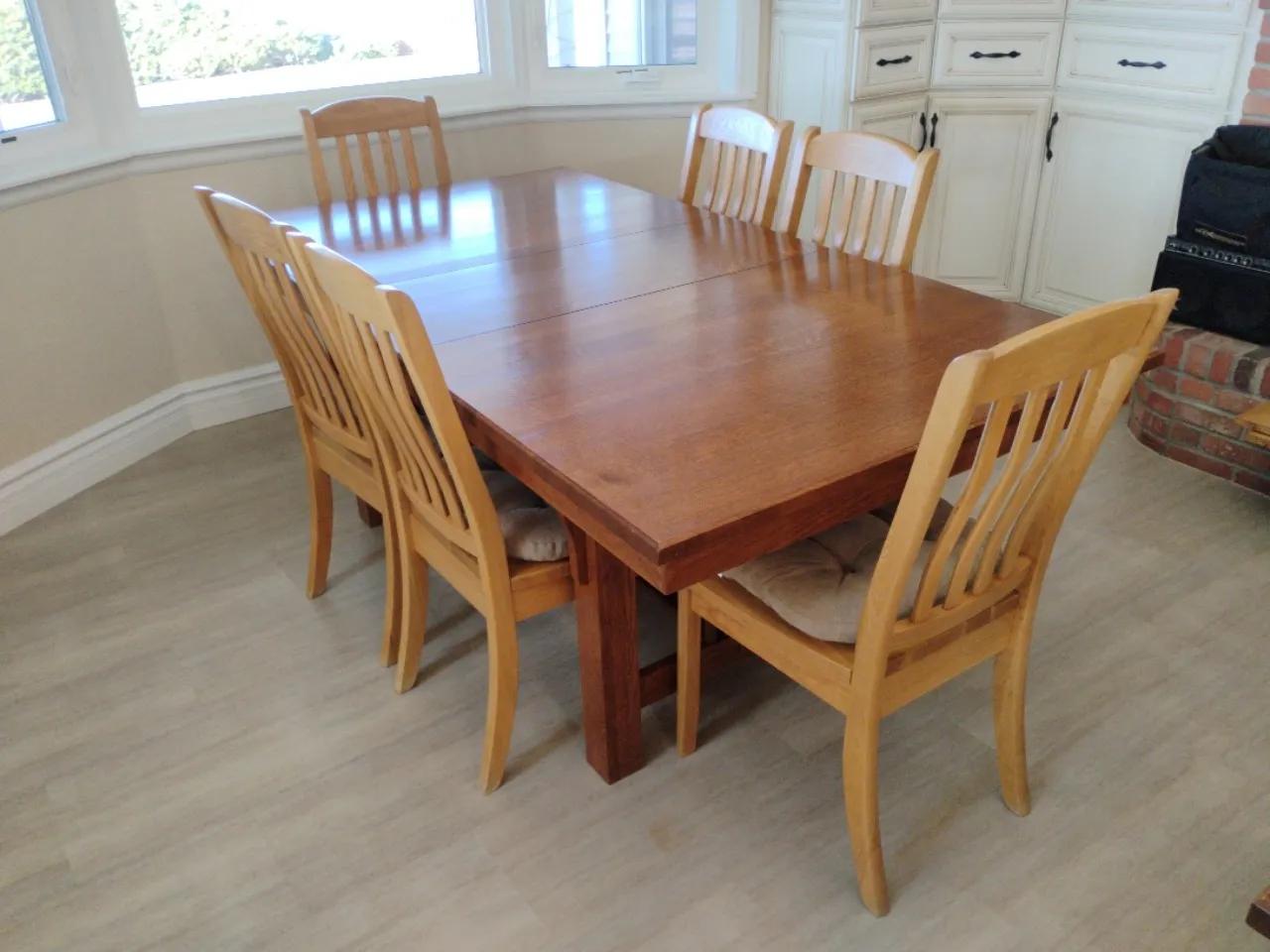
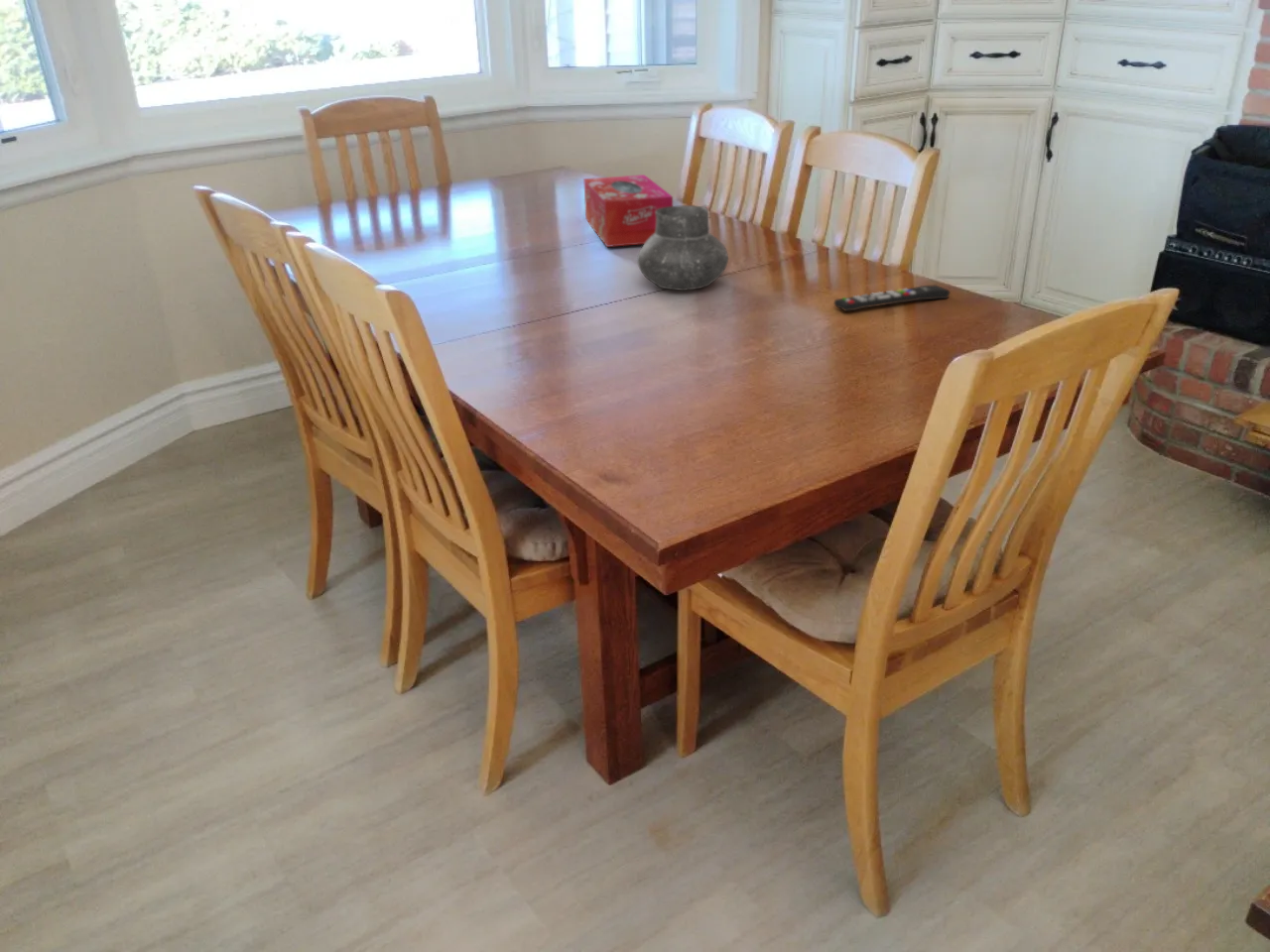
+ tissue box (626, 208)
+ remote control (892, 298)
+ vase (683, 248)
